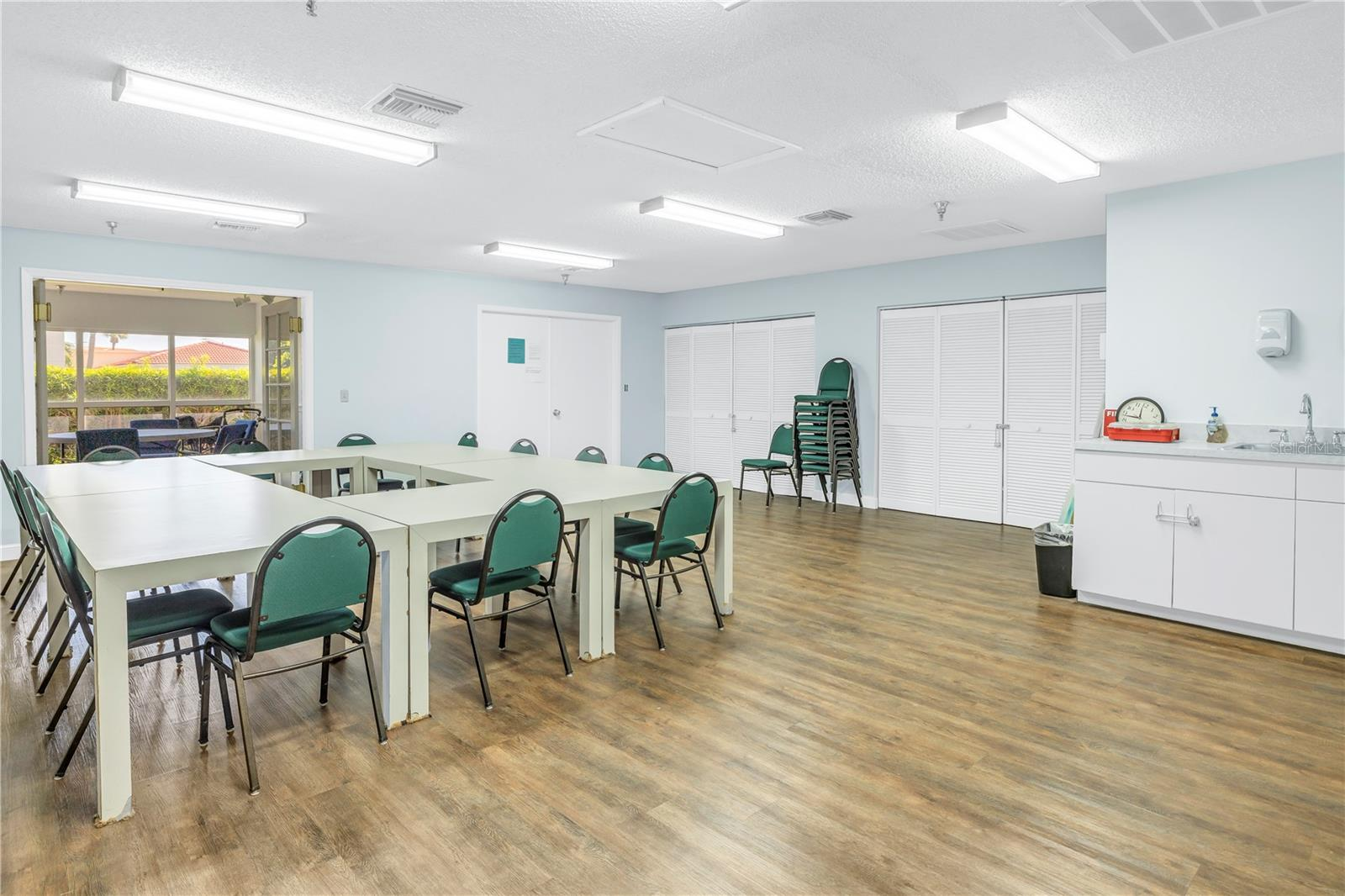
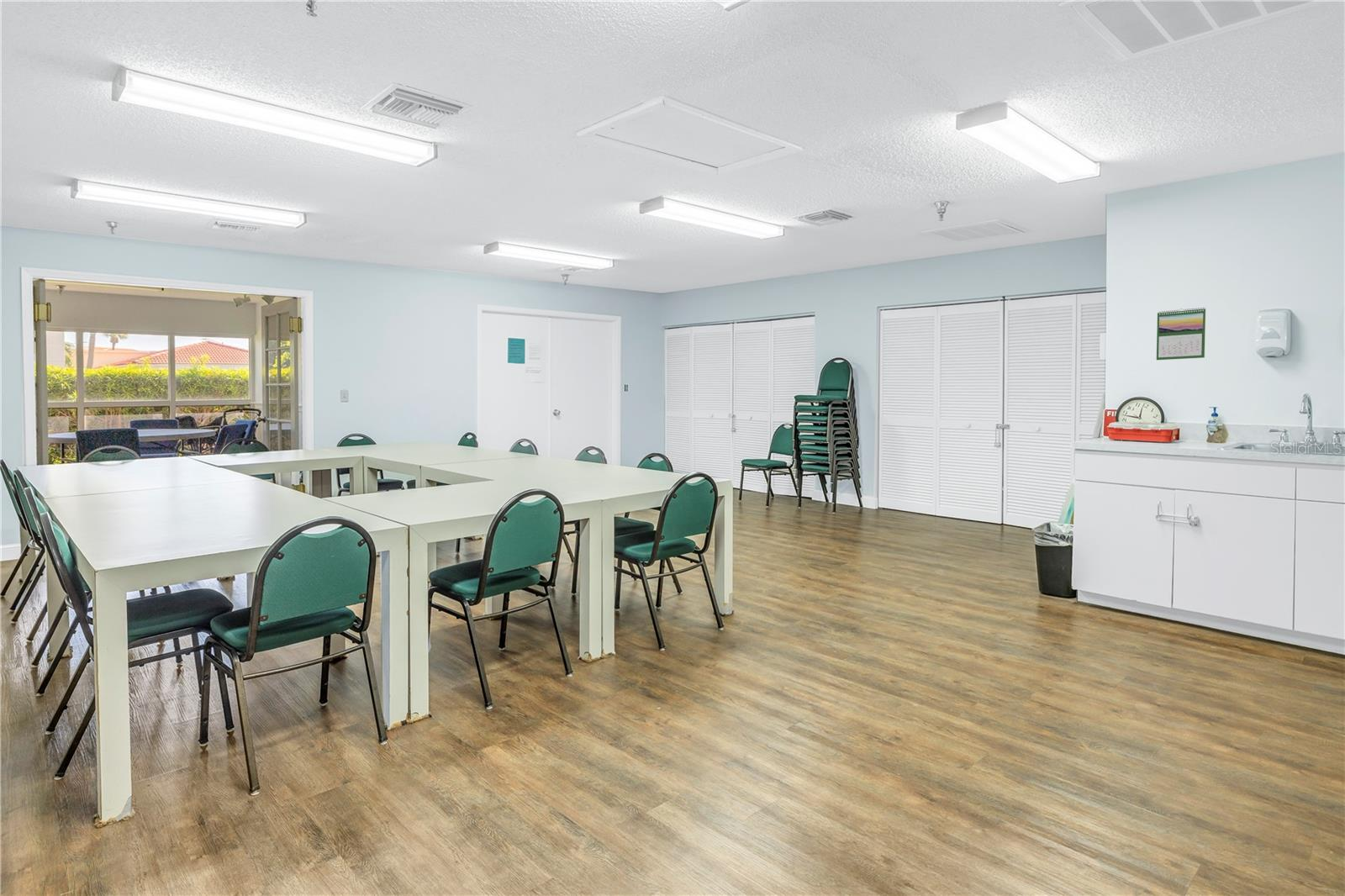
+ calendar (1180, 334)
